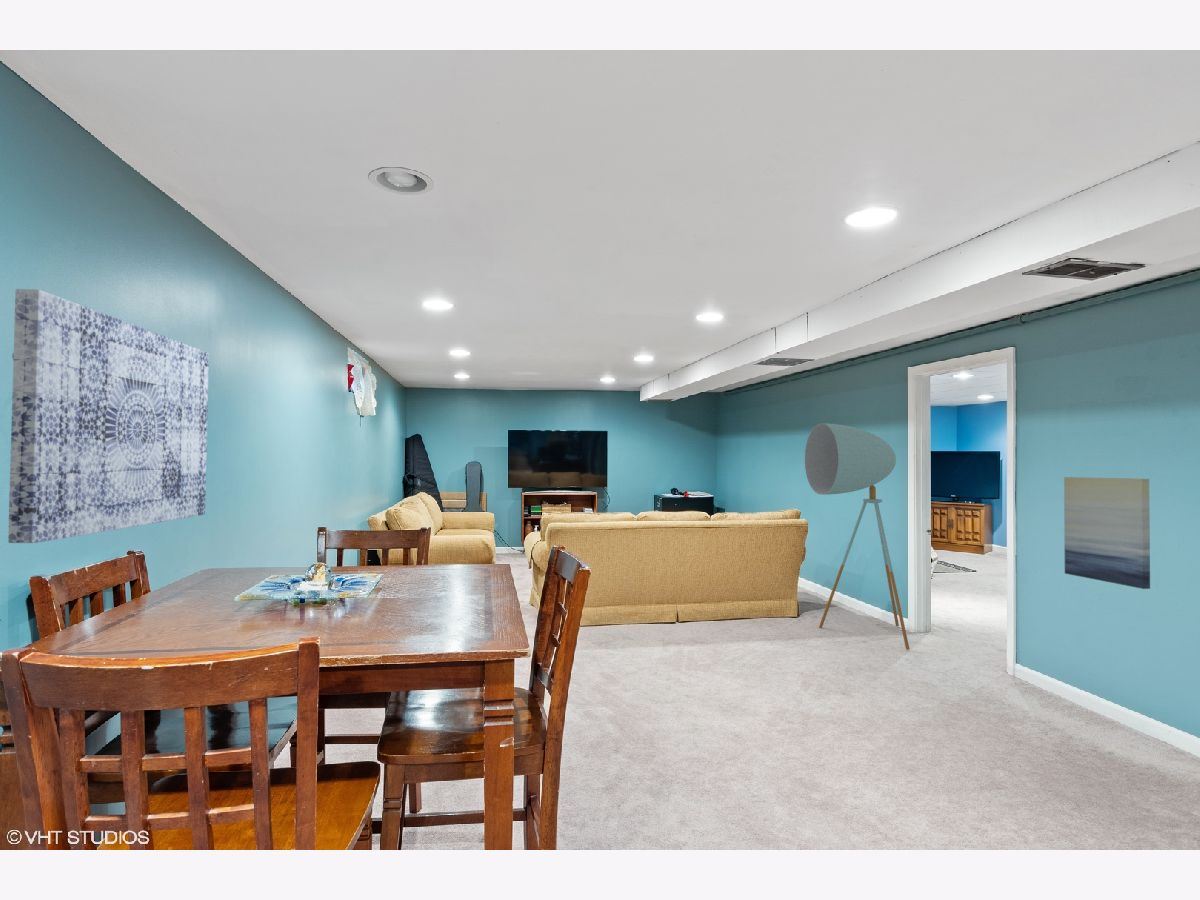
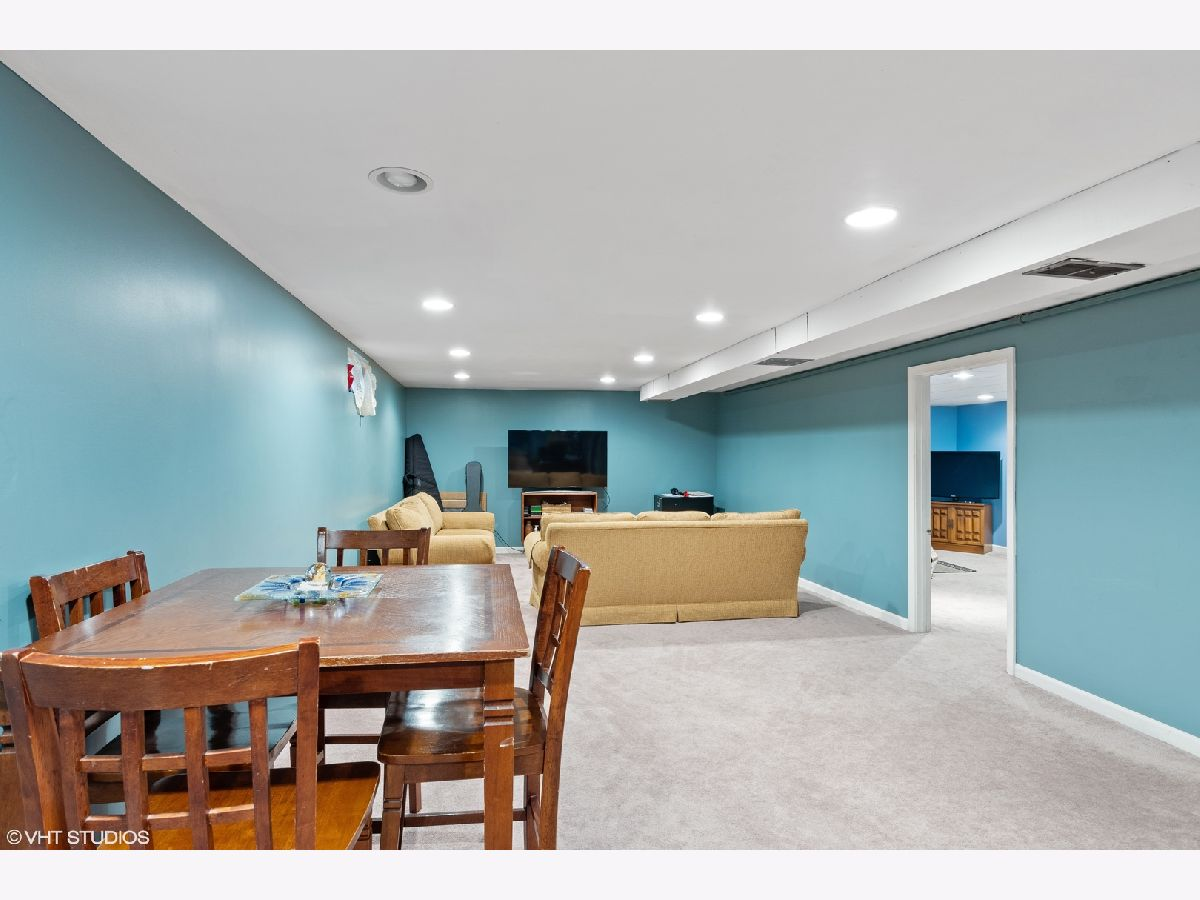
- wall art (1104, 529)
- floor lamp (878, 527)
- wall art (130, 426)
